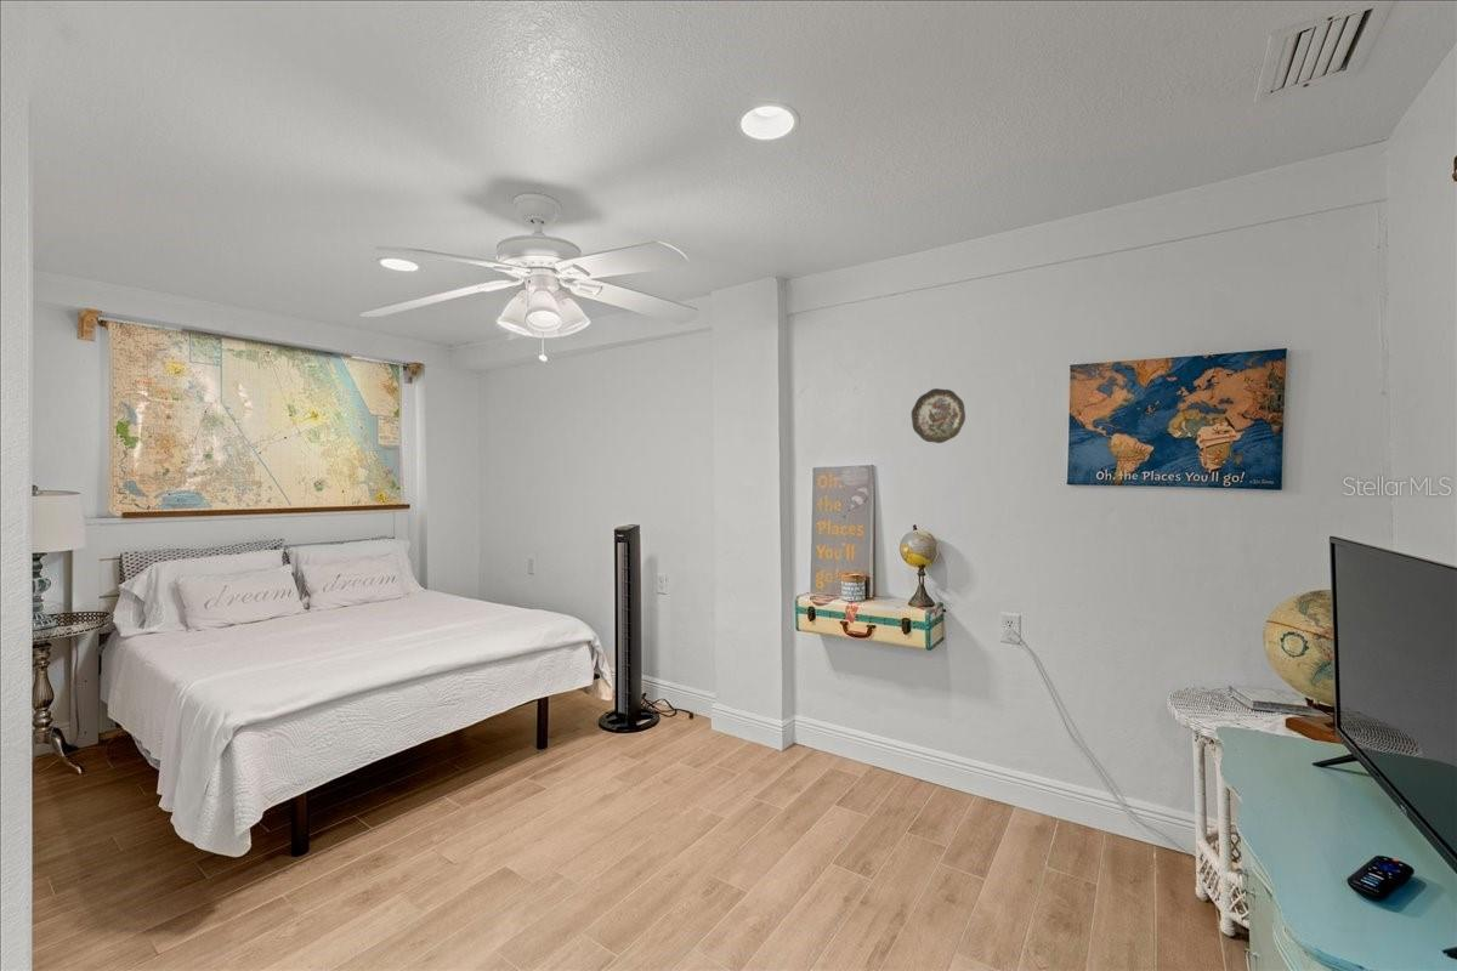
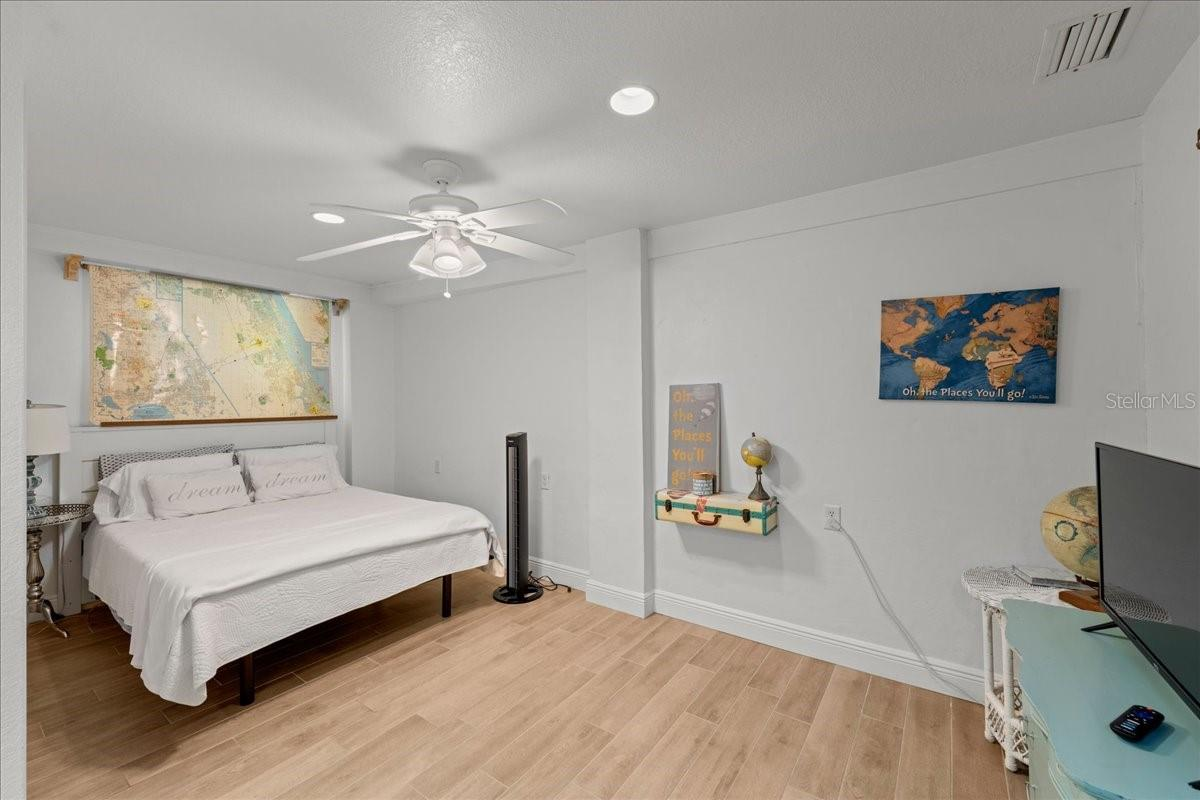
- decorative plate (937, 415)
